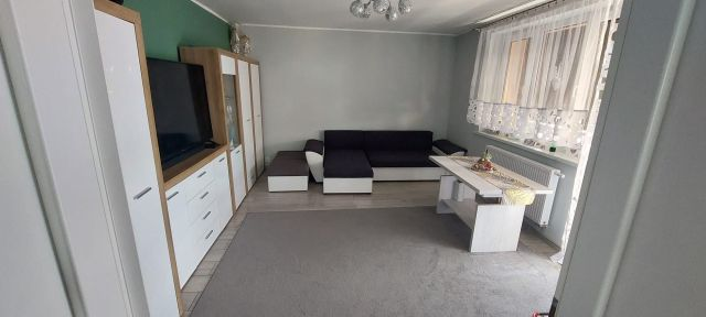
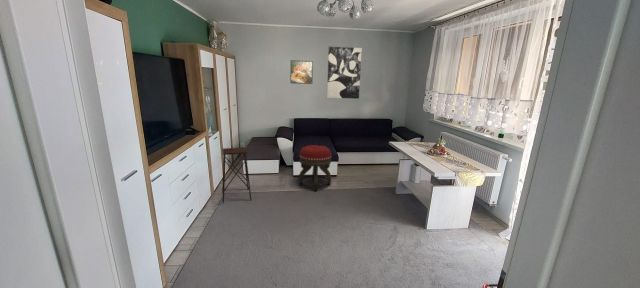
+ footstool (315, 166)
+ wall art (344, 73)
+ side table (235, 173)
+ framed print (301, 72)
